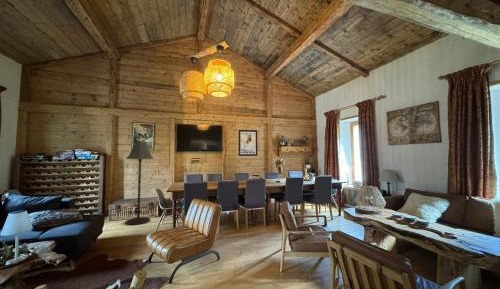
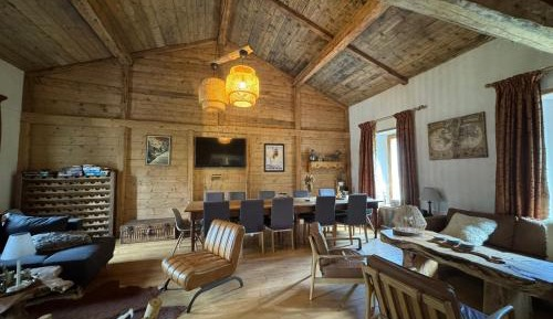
- floor lamp (139, 181)
